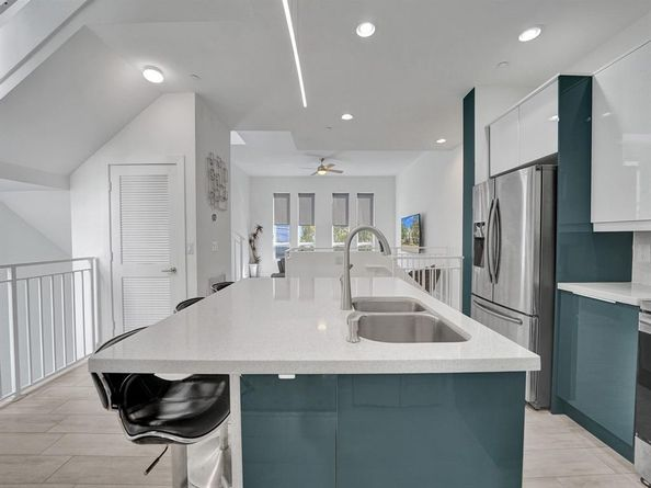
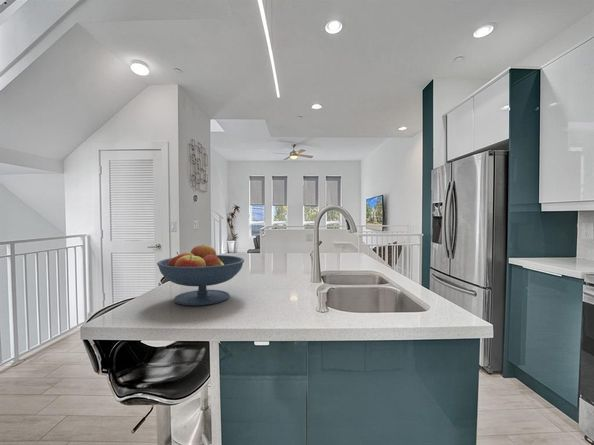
+ fruit bowl (202, 272)
